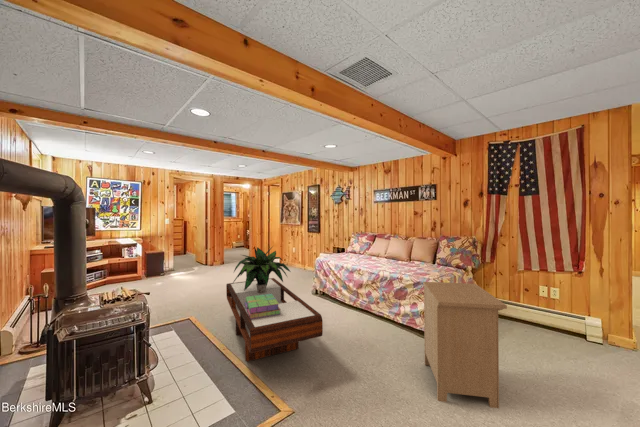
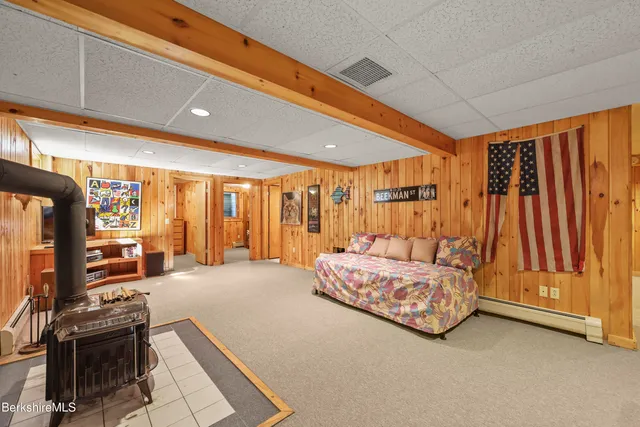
- coffee table (265, 318)
- potted plant (261, 267)
- stack of books (261, 304)
- nightstand (459, 337)
